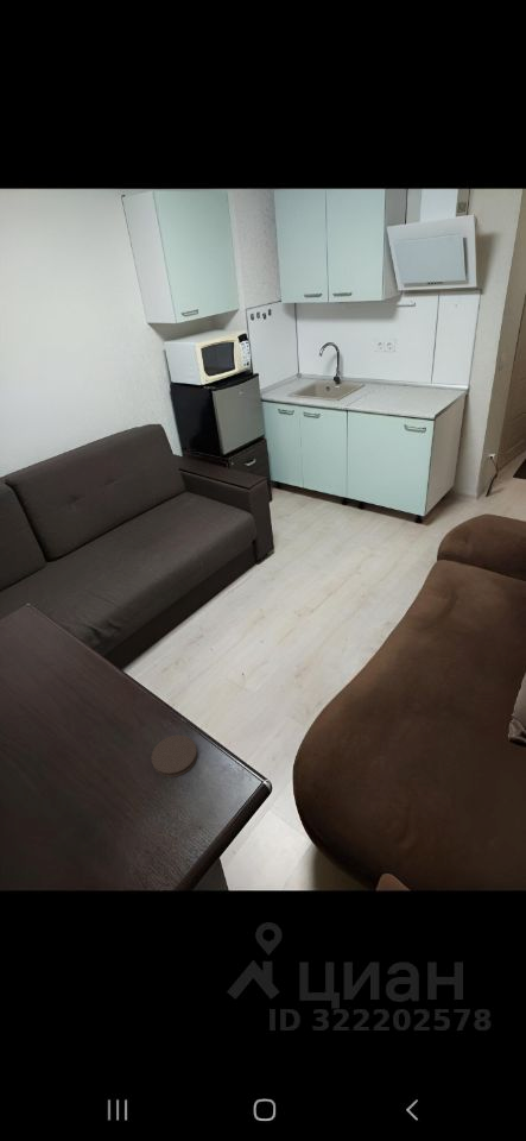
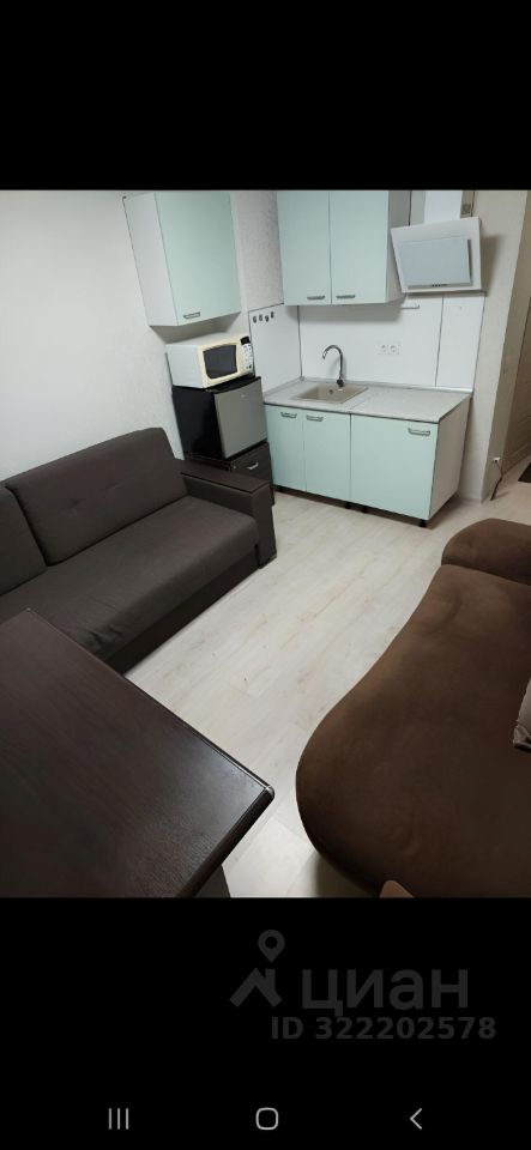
- coaster (173, 755)
